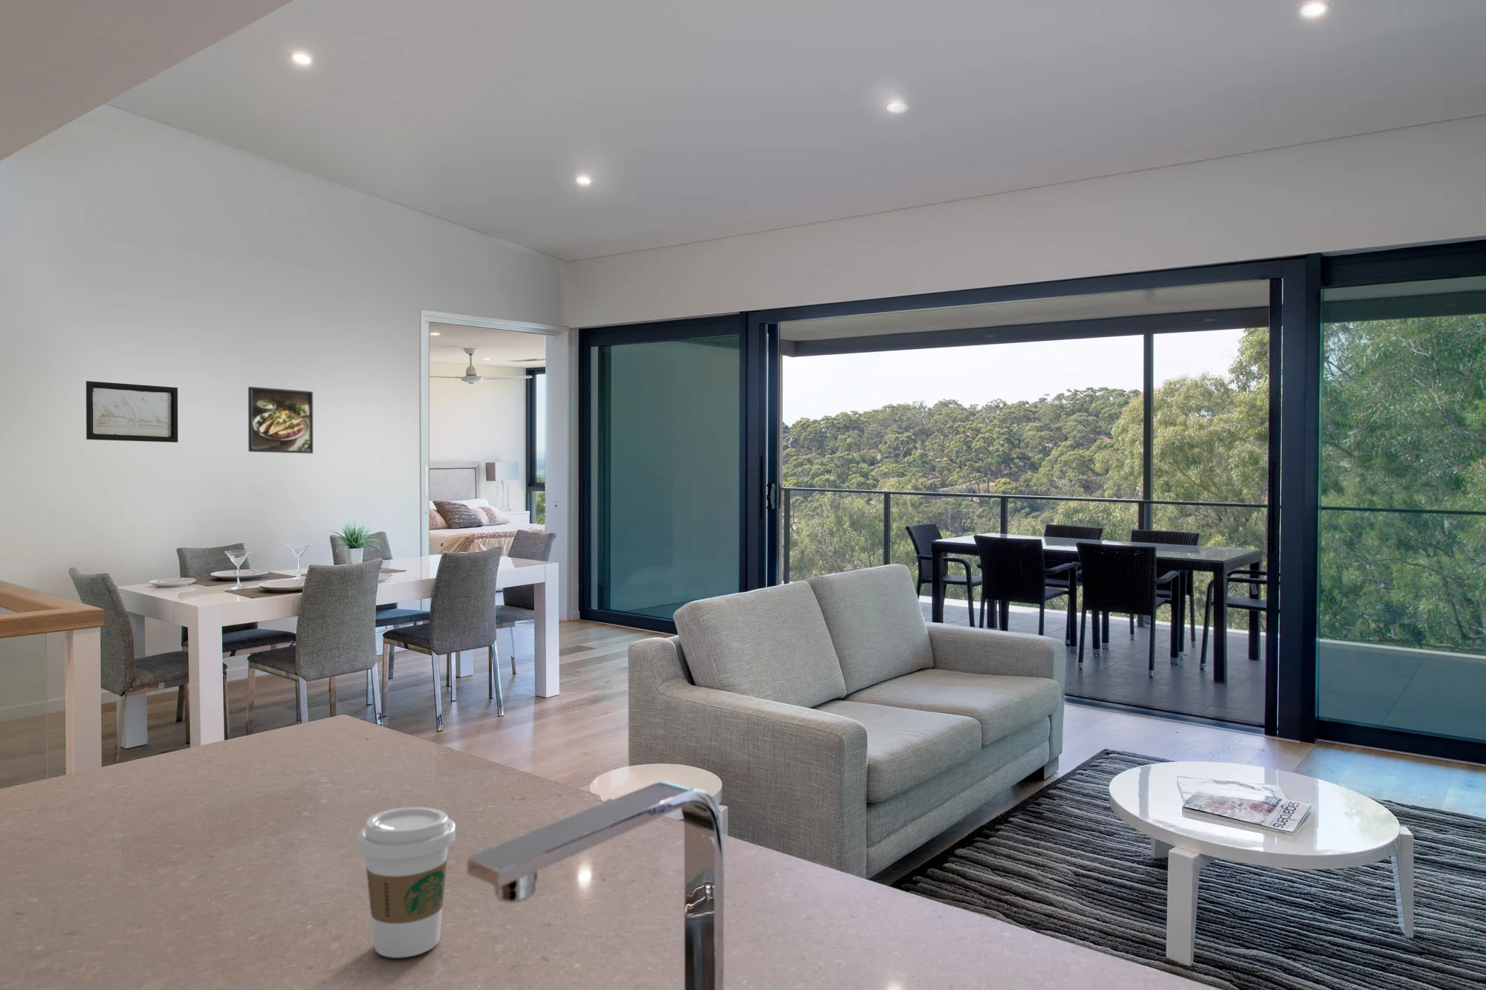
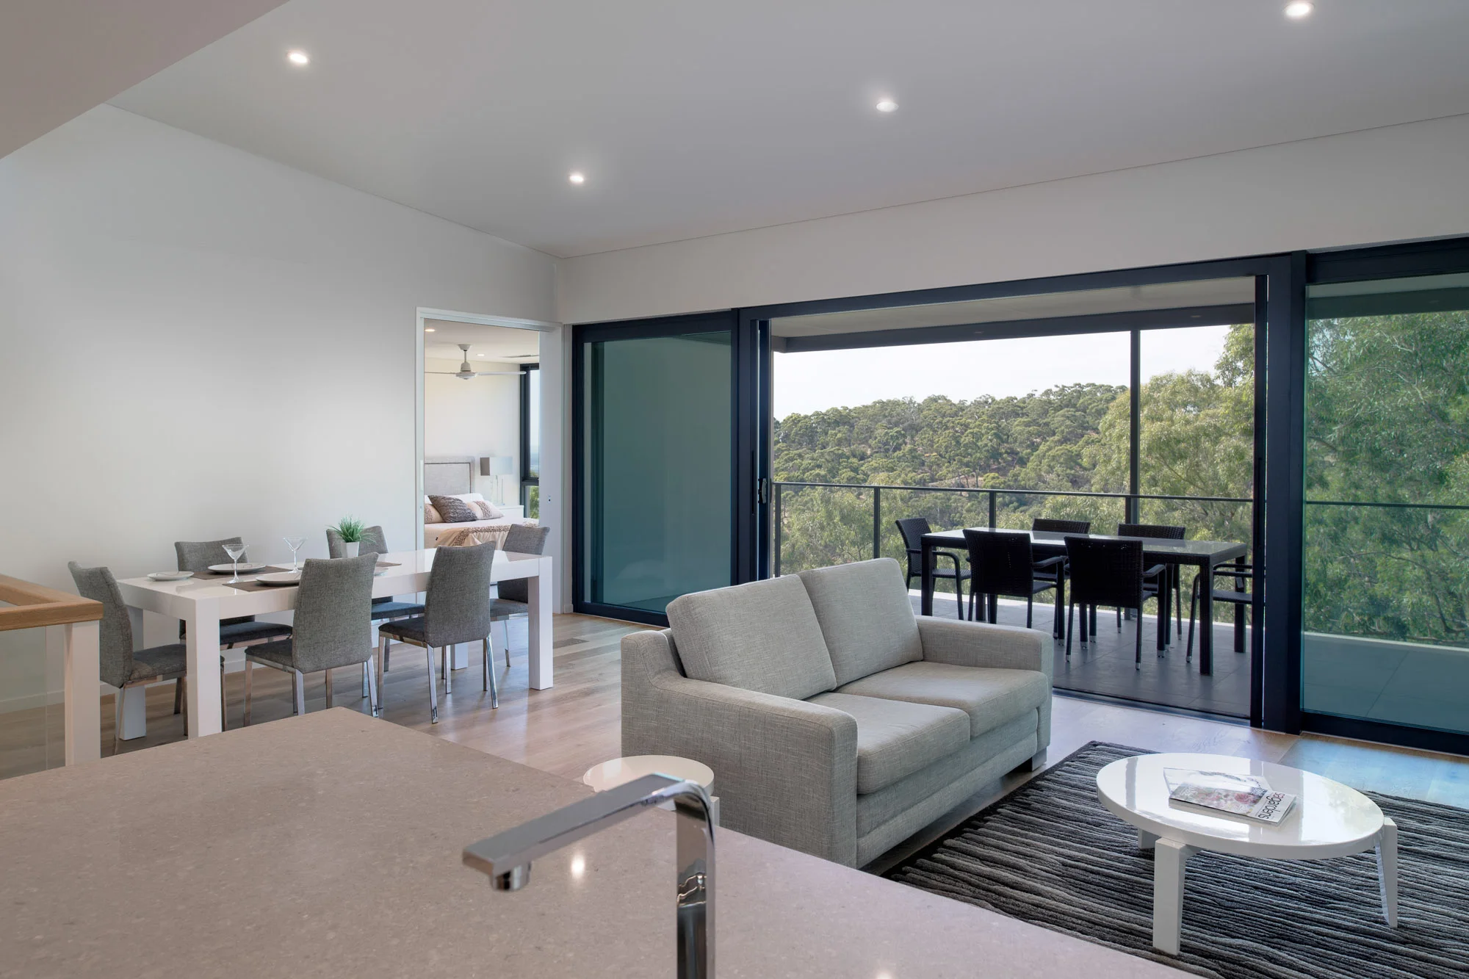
- coffee cup (408, 881)
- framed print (281, 420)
- wall art (133, 412)
